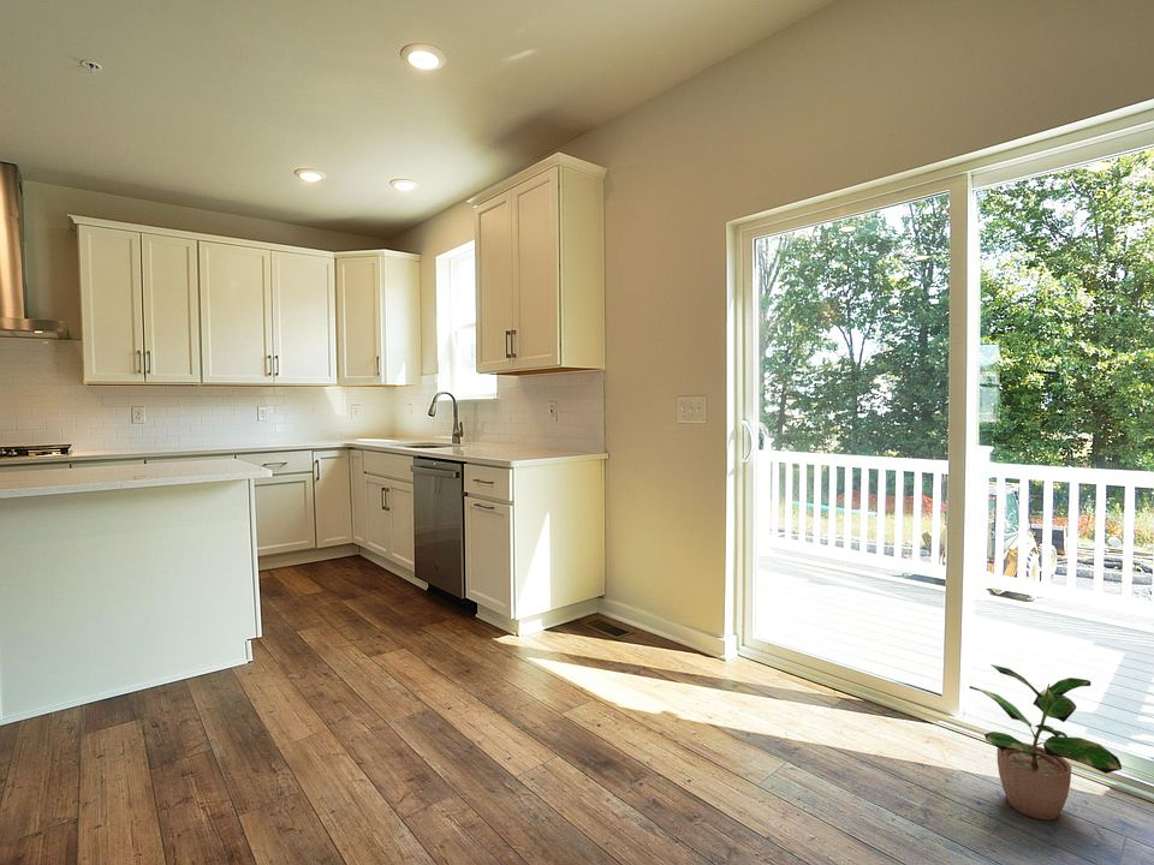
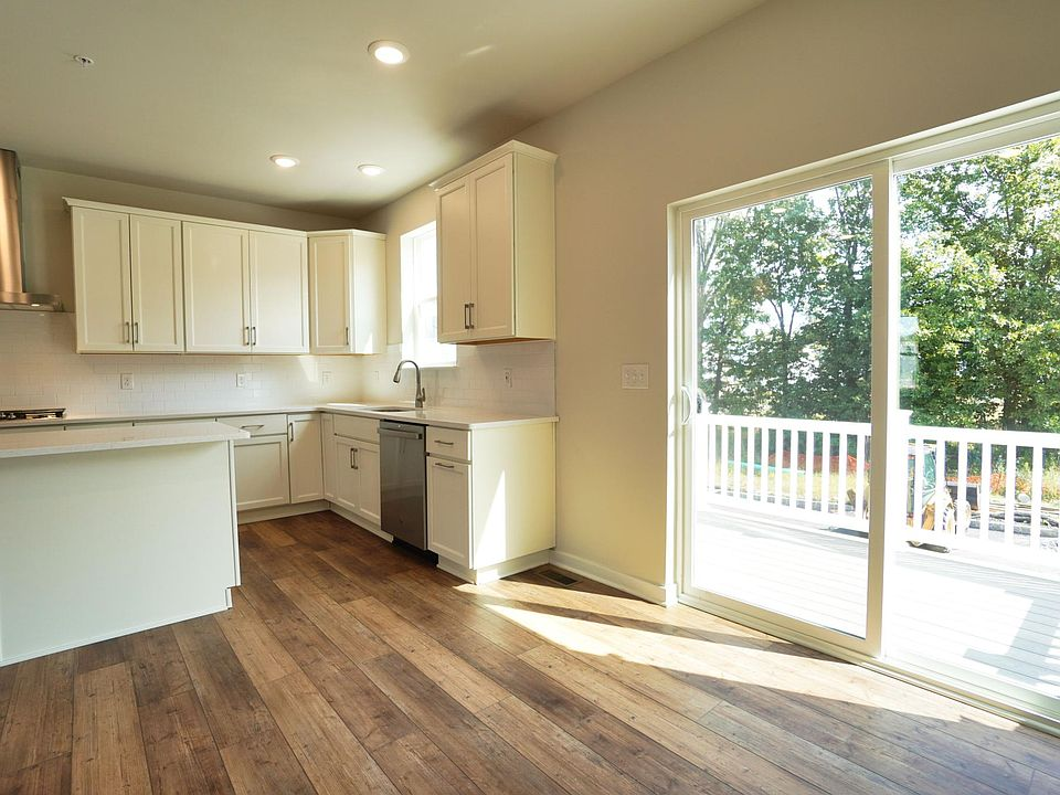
- potted plant (1037, 736)
